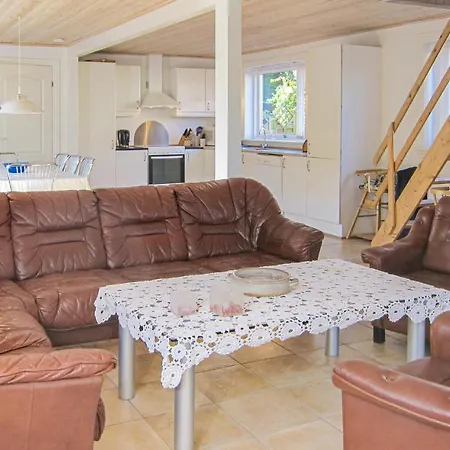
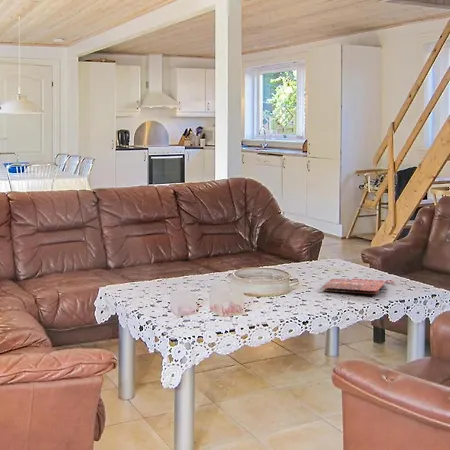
+ cover (355, 284)
